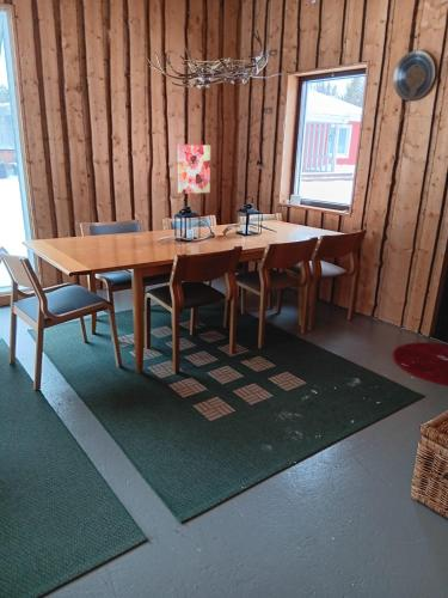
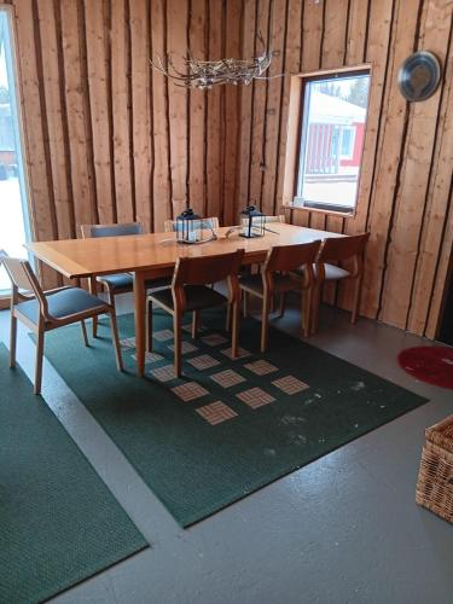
- wall art (194, 169)
